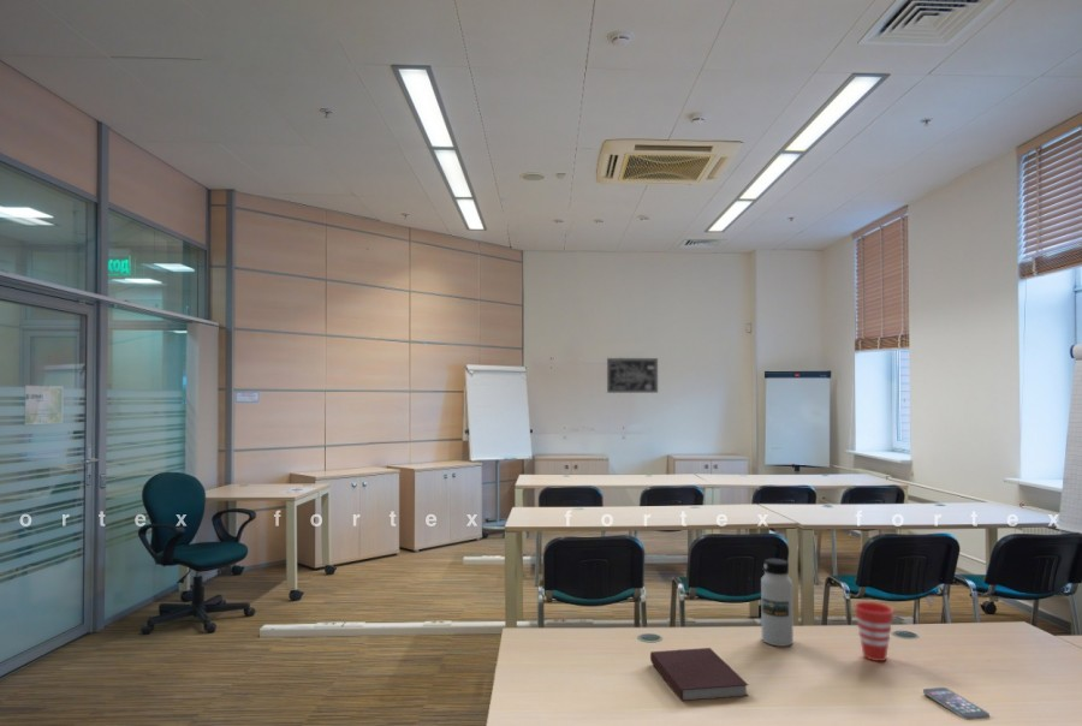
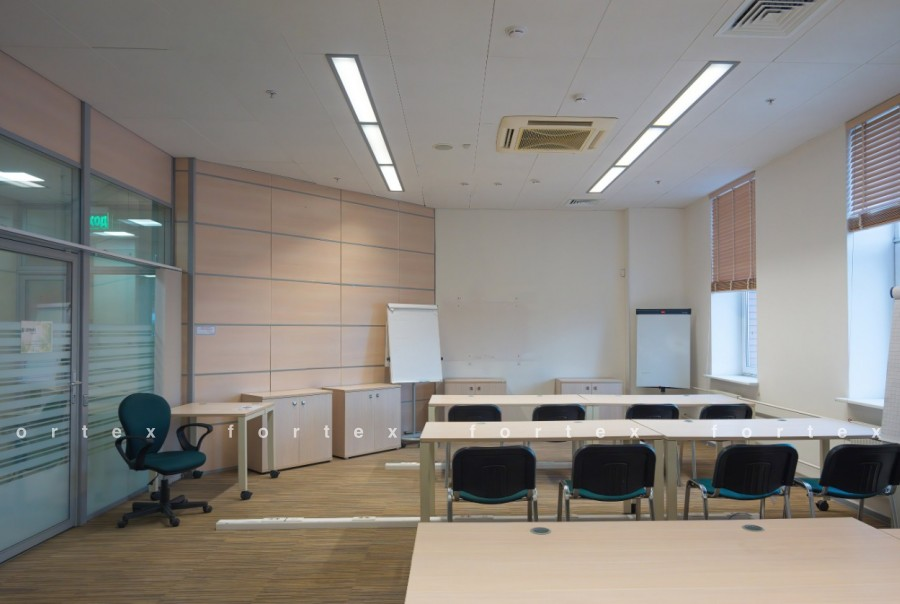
- wall art (632, 375)
- notebook (696, 672)
- cup (874, 631)
- smartphone (955, 702)
- water bottle (777, 600)
